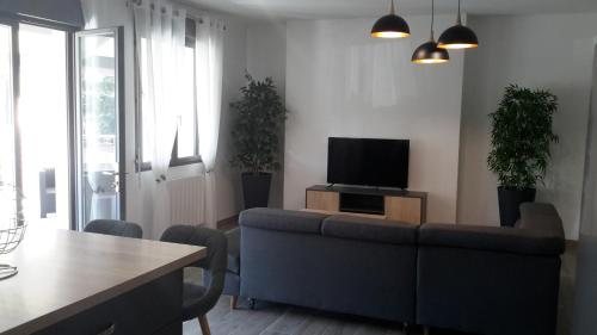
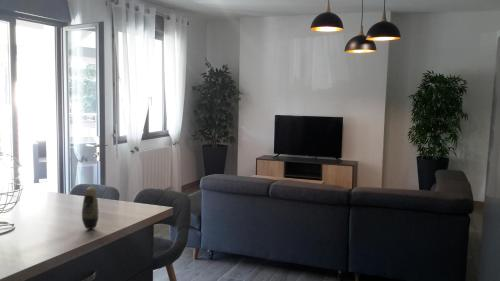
+ cosmetic container (90, 208)
